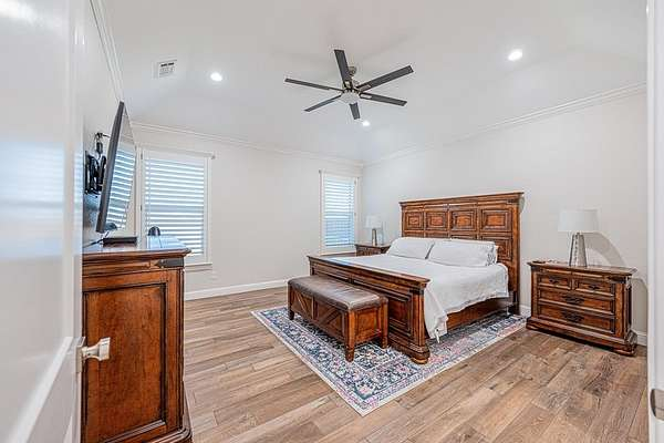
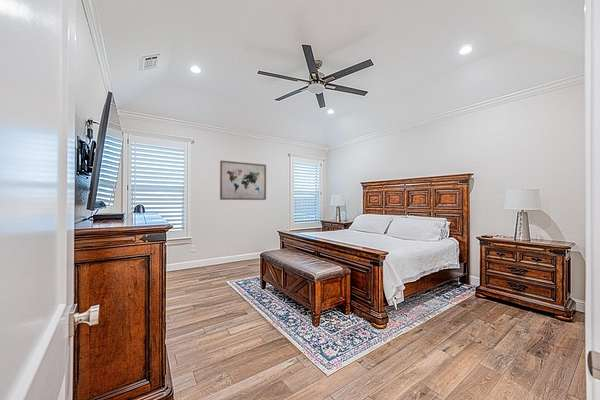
+ wall art (244, 181)
